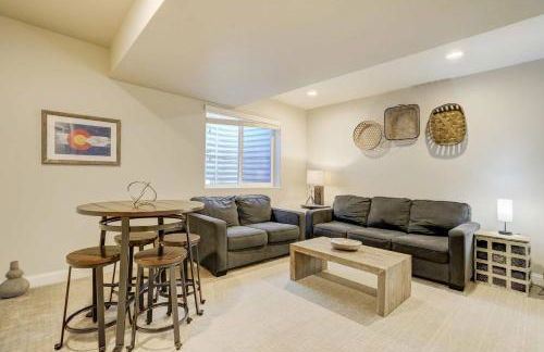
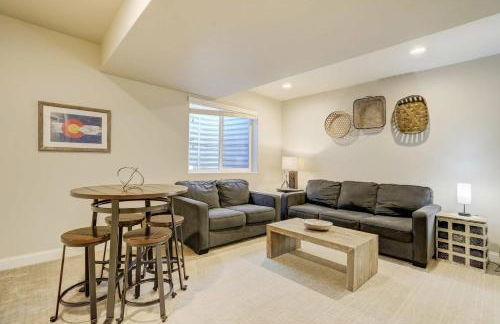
- vase (13, 277)
